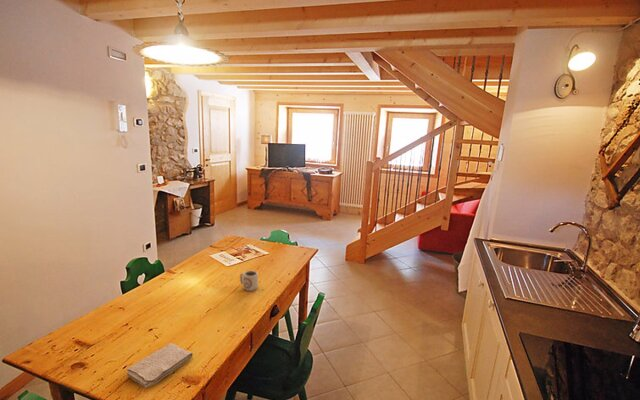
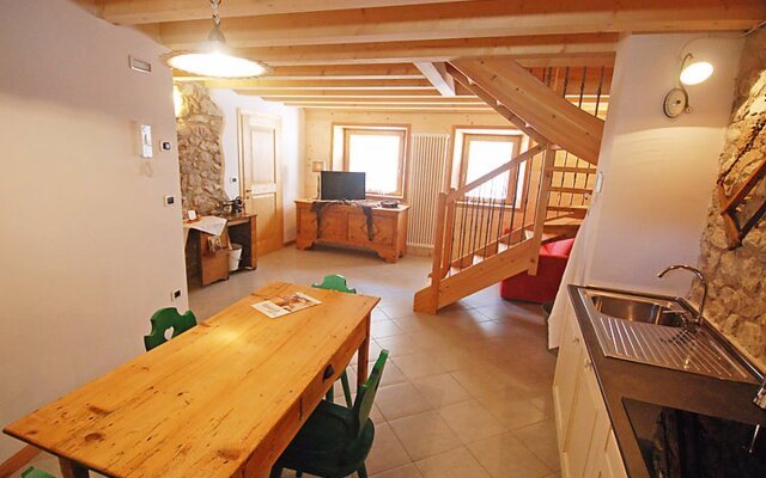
- cup (248, 280)
- washcloth (160, 362)
